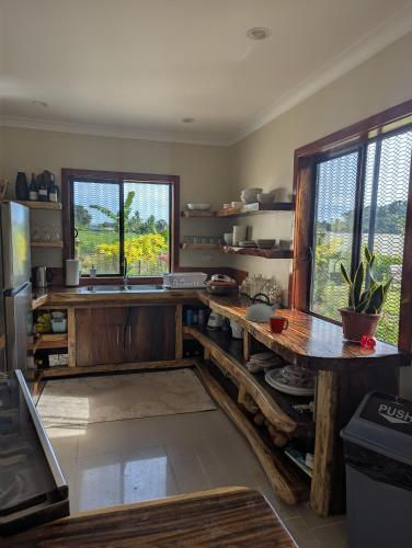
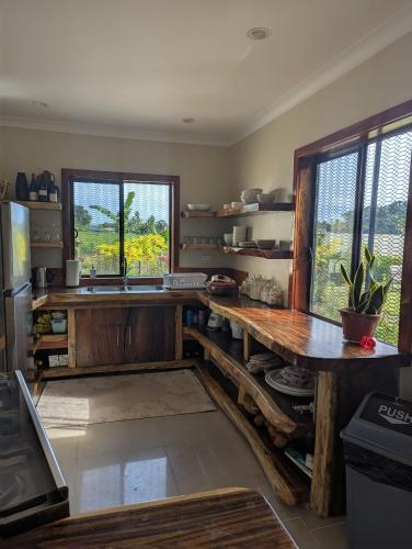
- mug (278, 324)
- kettle (262, 306)
